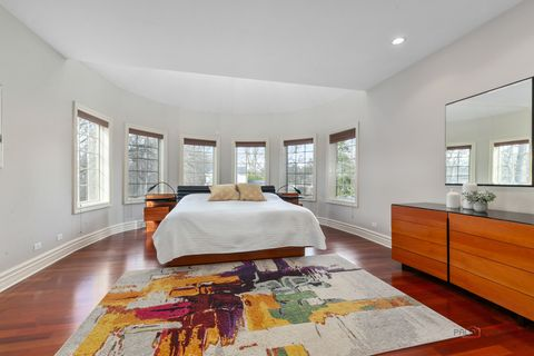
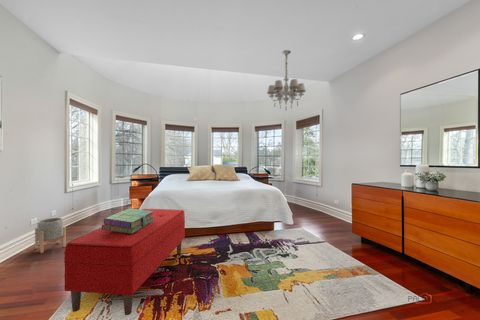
+ bench (139, 248)
+ chandelier (286, 81)
+ stack of books (129, 220)
+ planter (50, 233)
